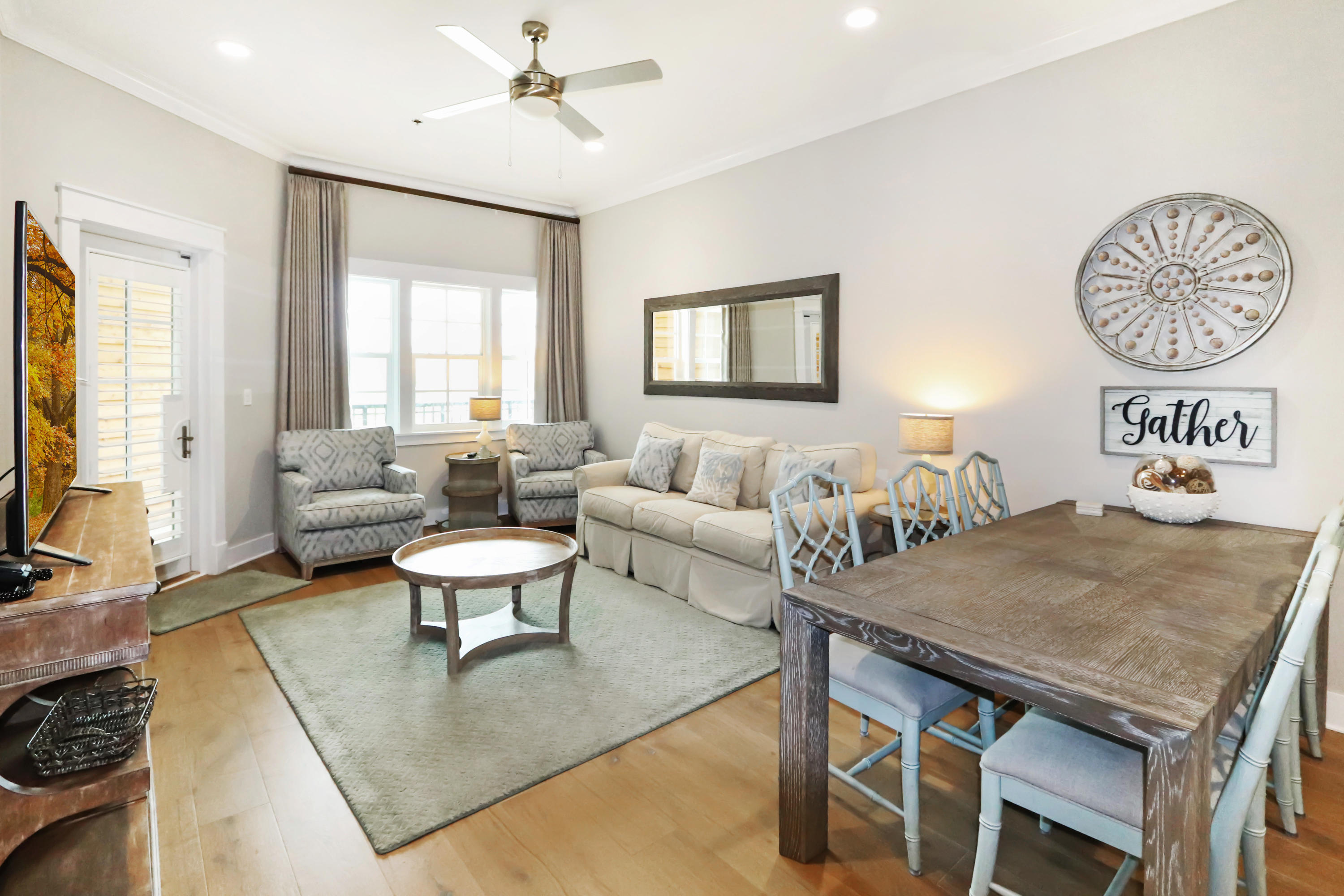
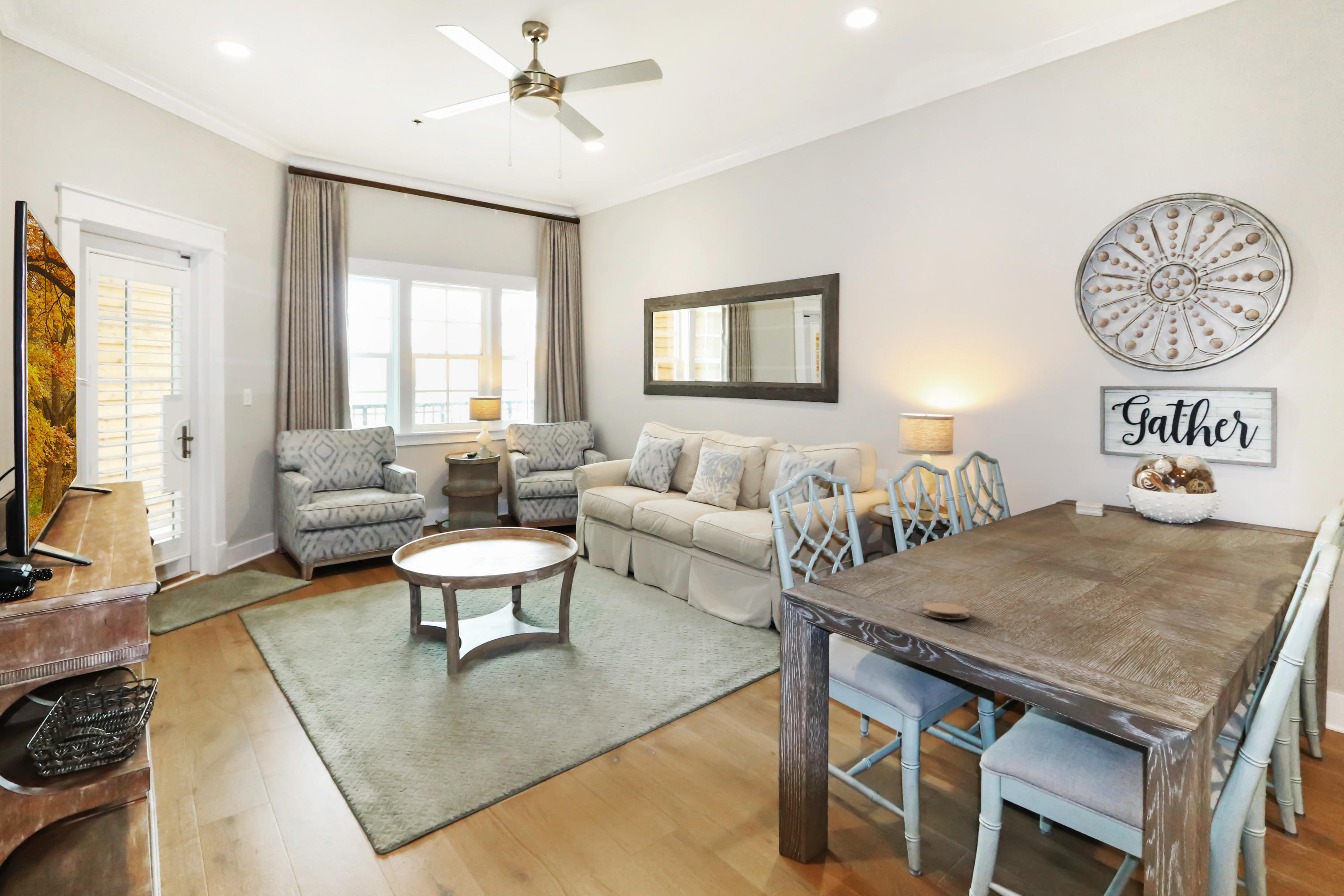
+ coaster (946, 611)
